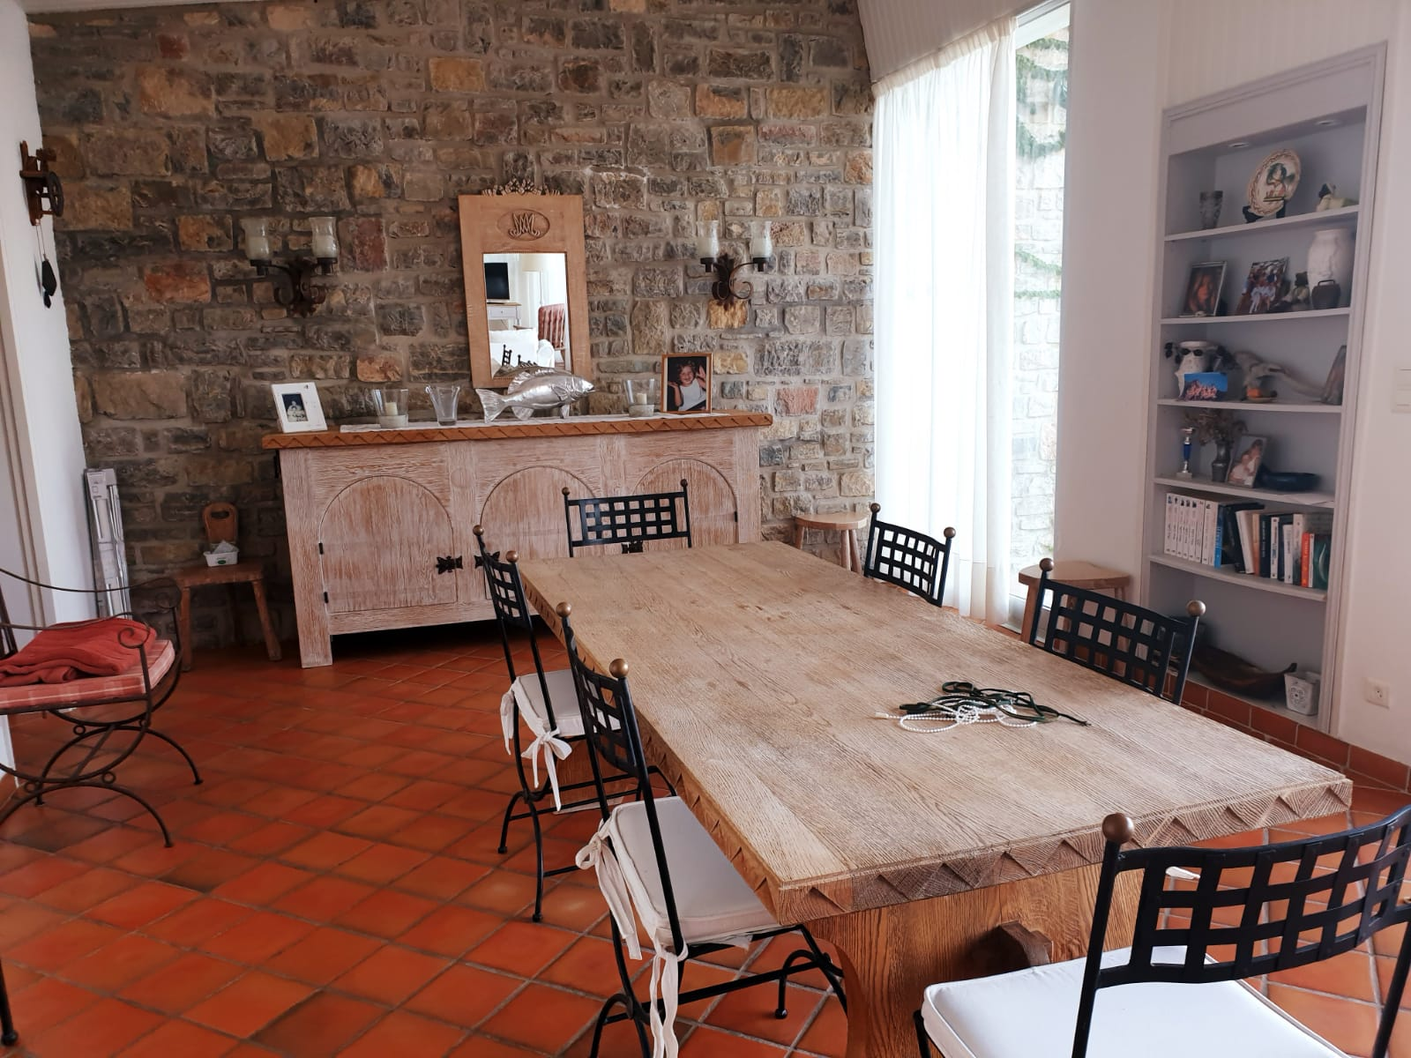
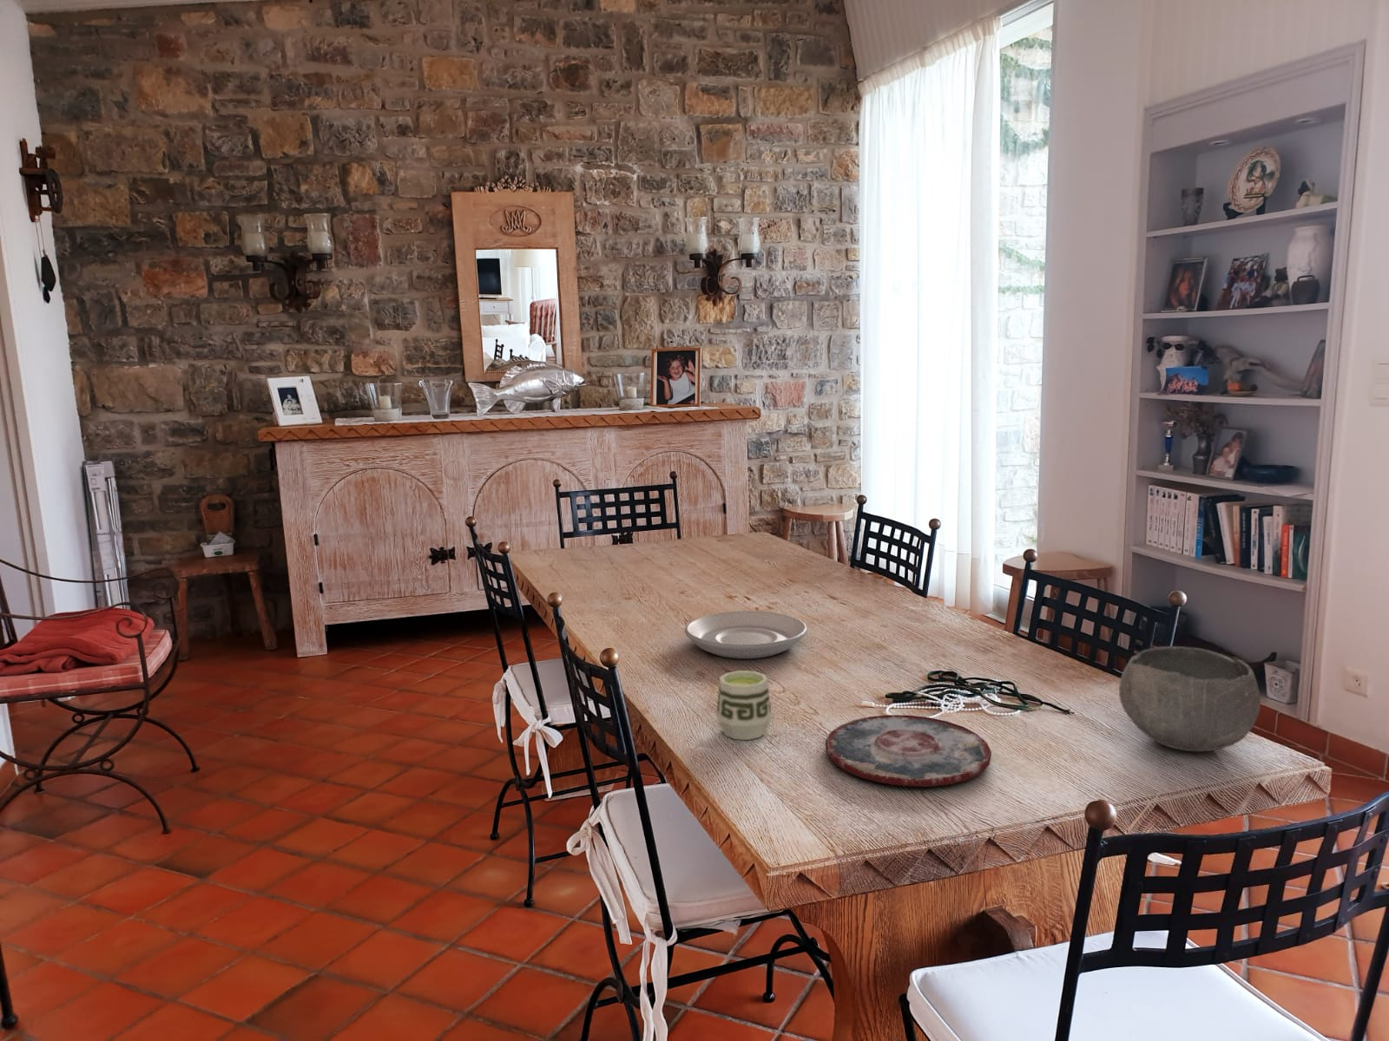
+ plate (746, 636)
+ plate (907, 749)
+ cup (743, 704)
+ bowl (1187, 702)
